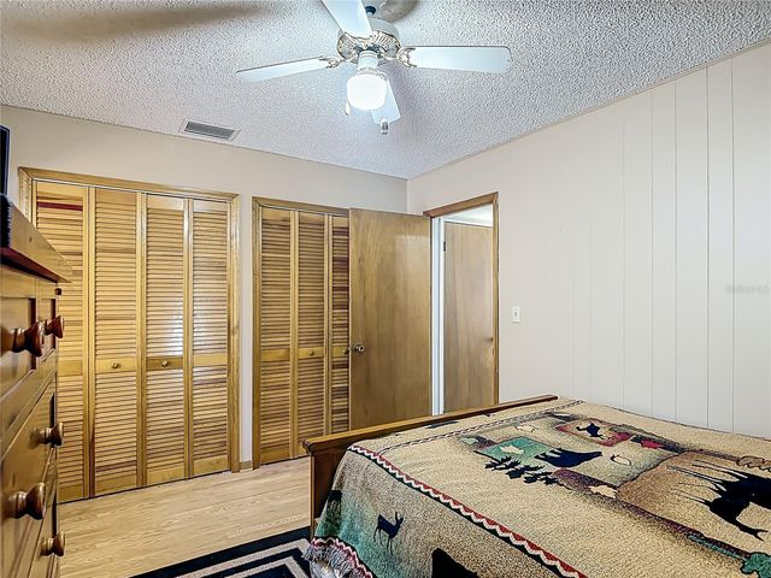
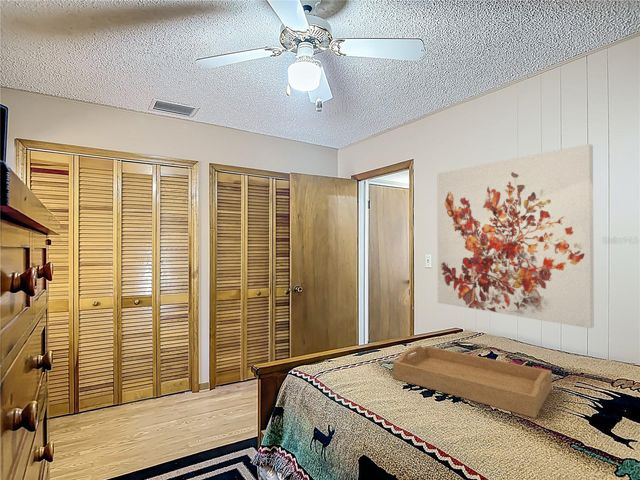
+ wall art (502, 237)
+ serving tray (469, 372)
